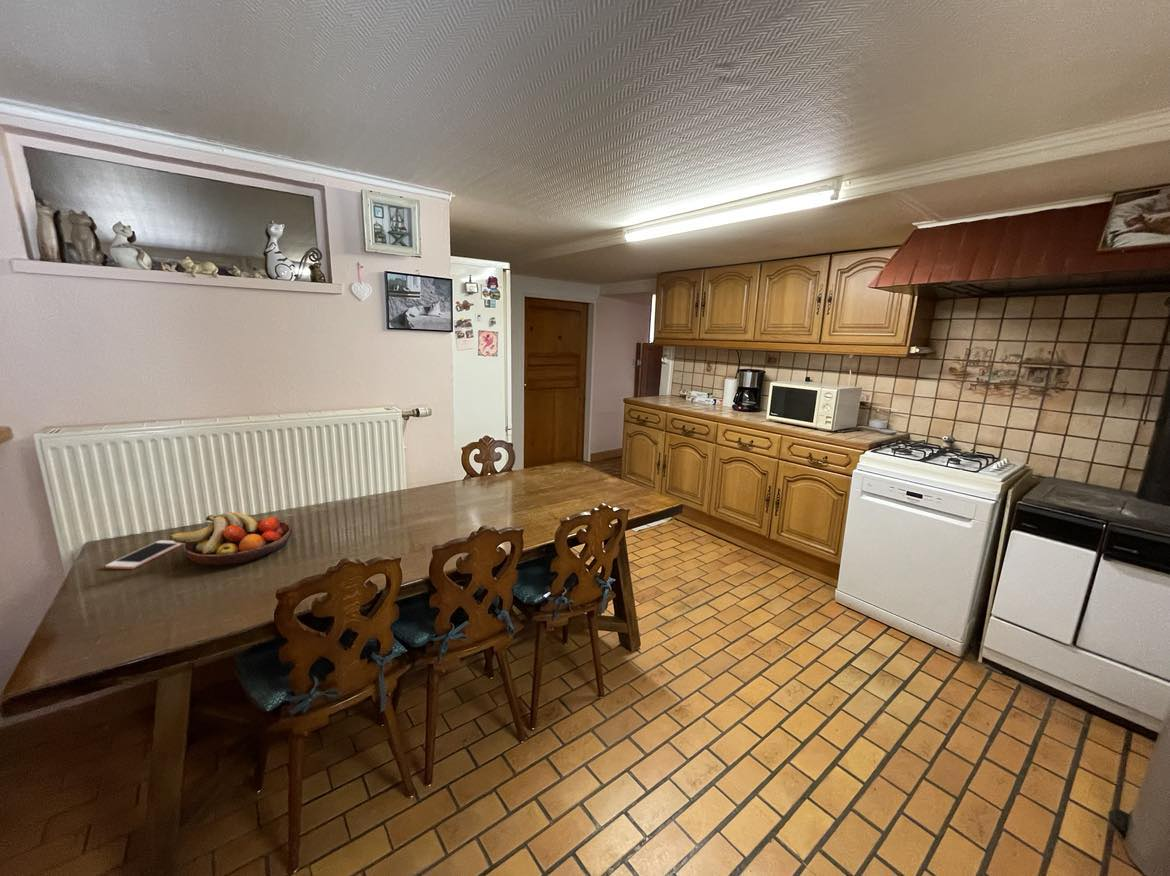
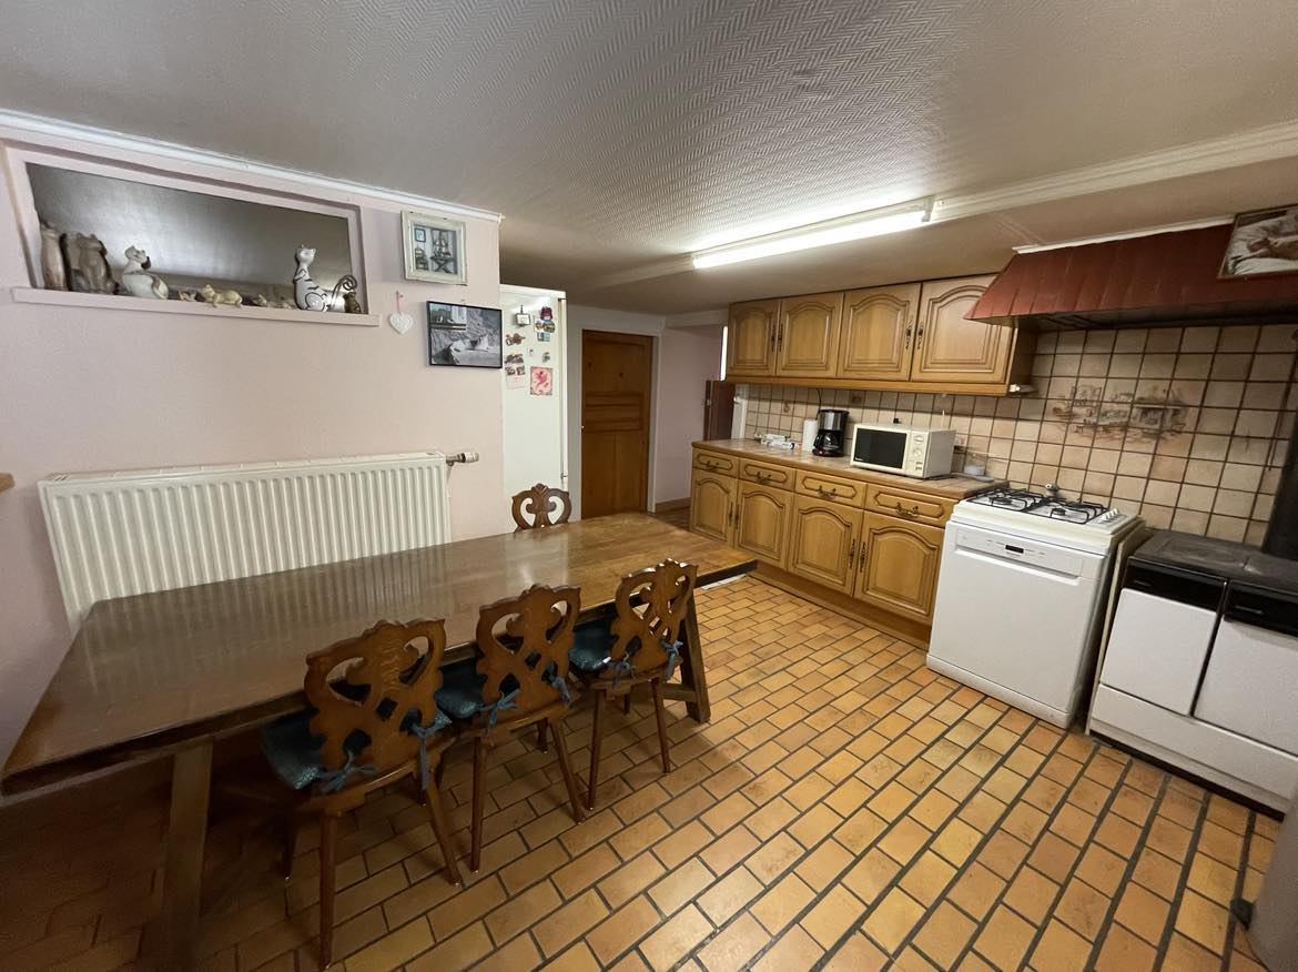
- fruit bowl (238, 532)
- cell phone (147, 553)
